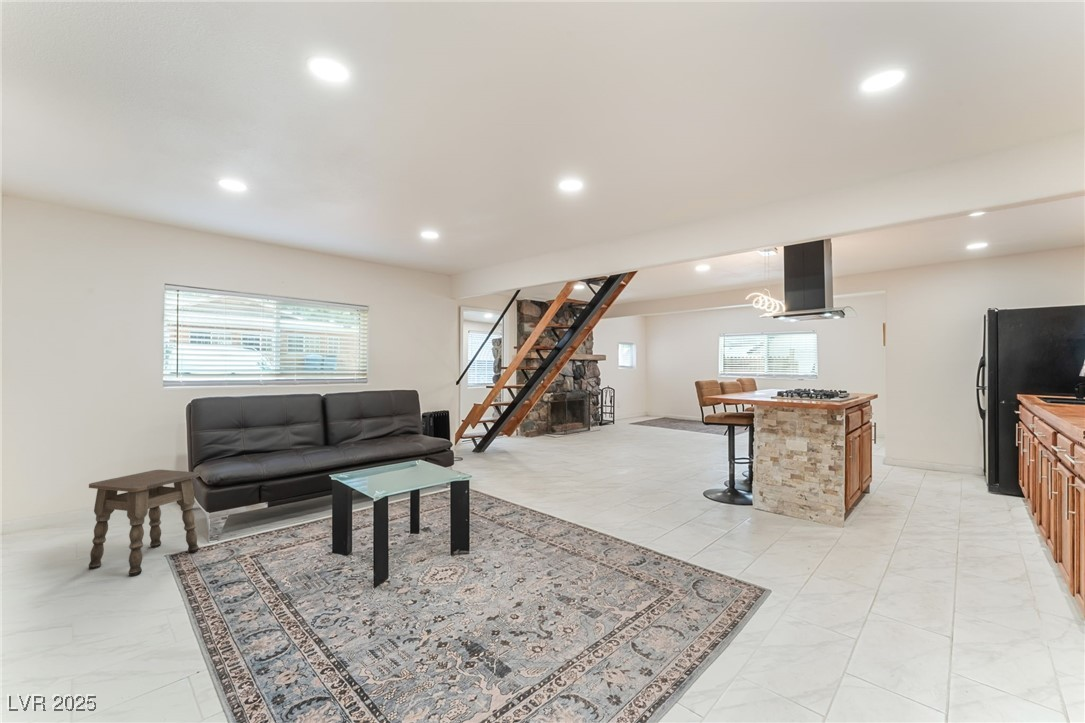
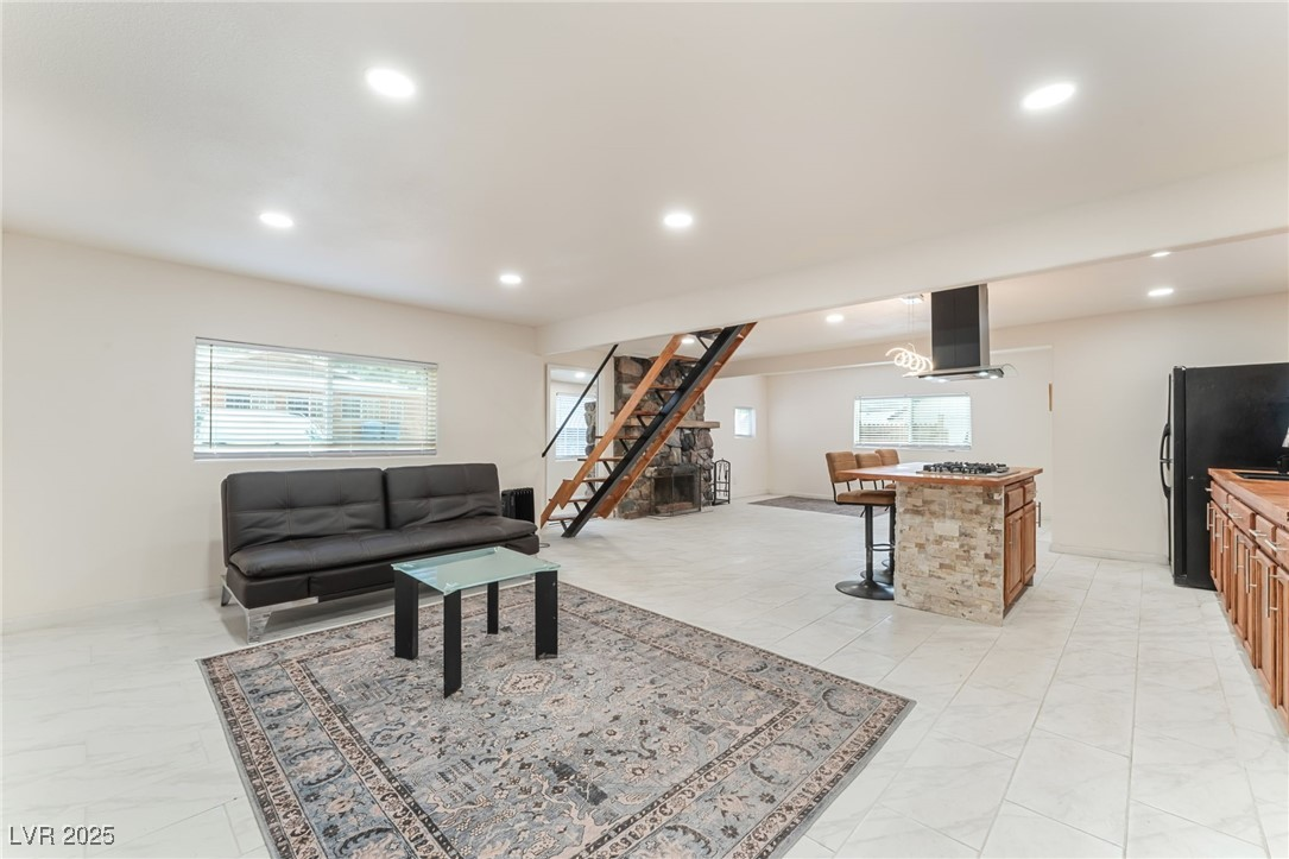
- side table (144, 518)
